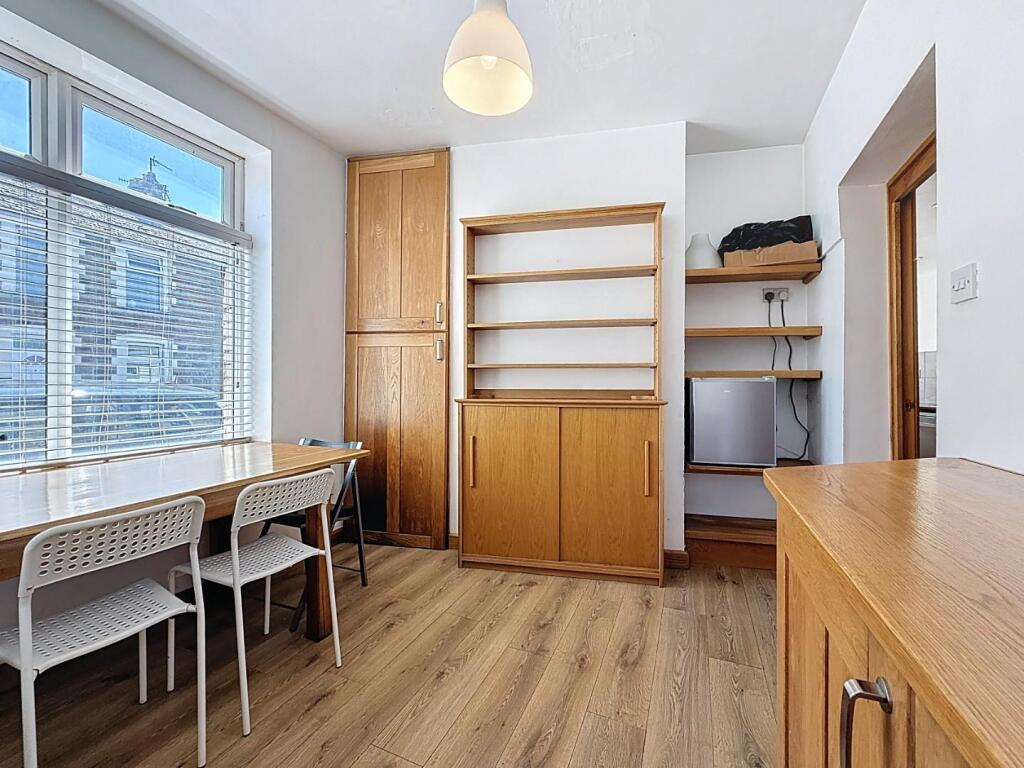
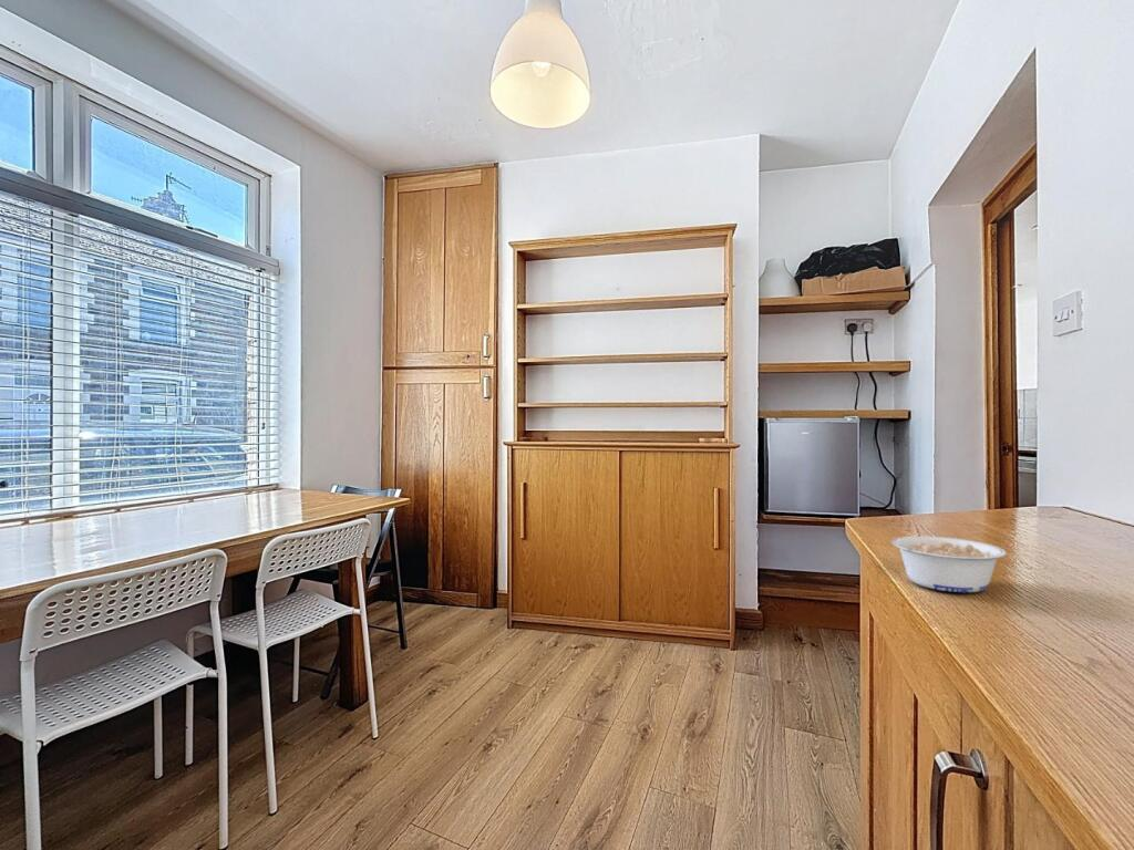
+ legume (946, 561)
